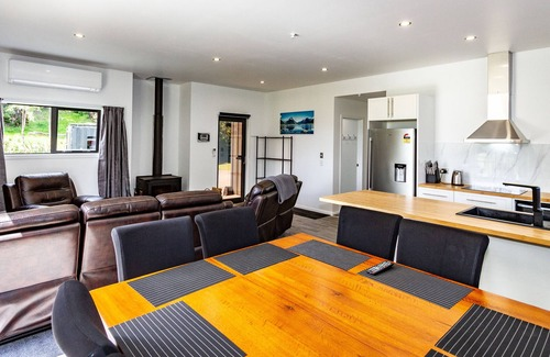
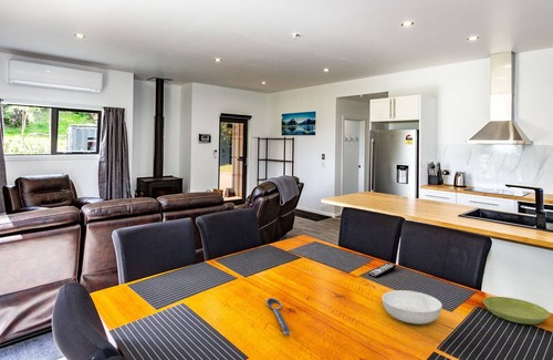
+ spoon (276, 313)
+ serving bowl (410, 308)
+ saucer (514, 310)
